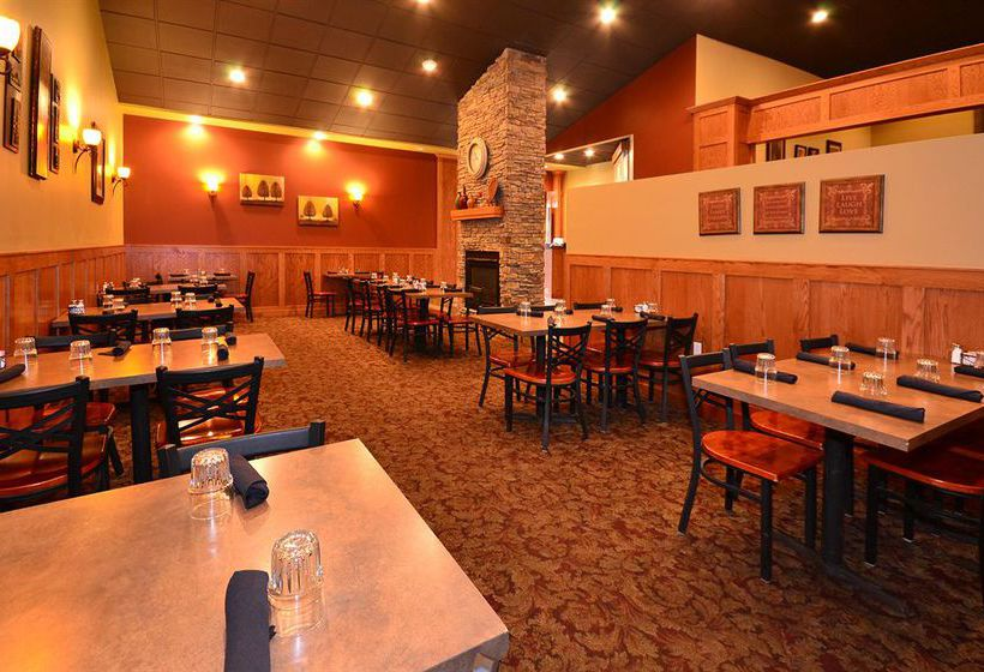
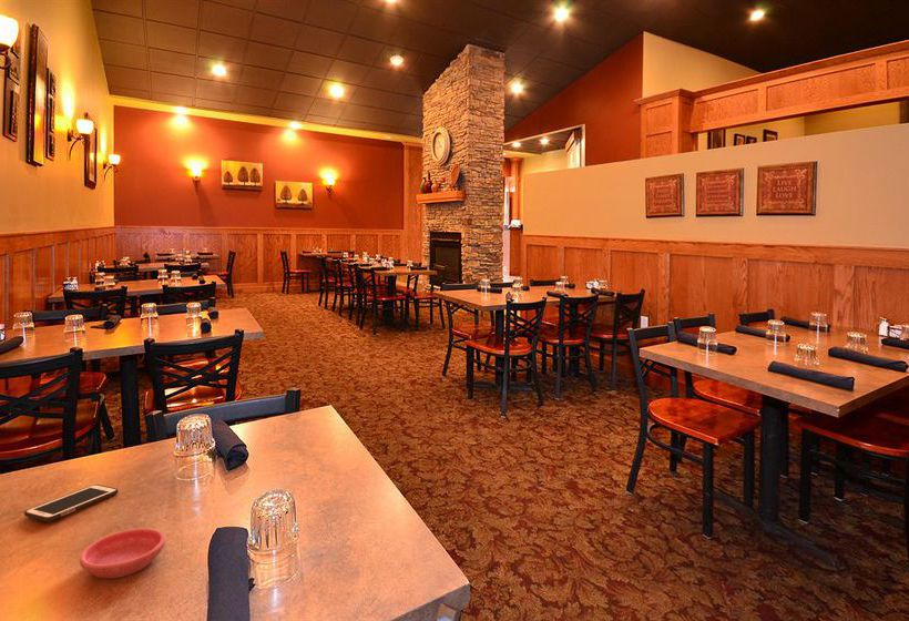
+ saucer (124, 553)
+ cell phone (73, 501)
